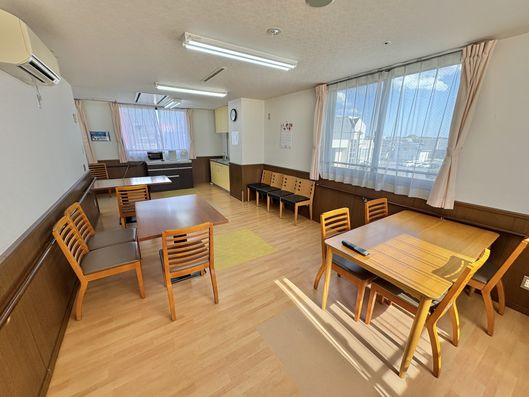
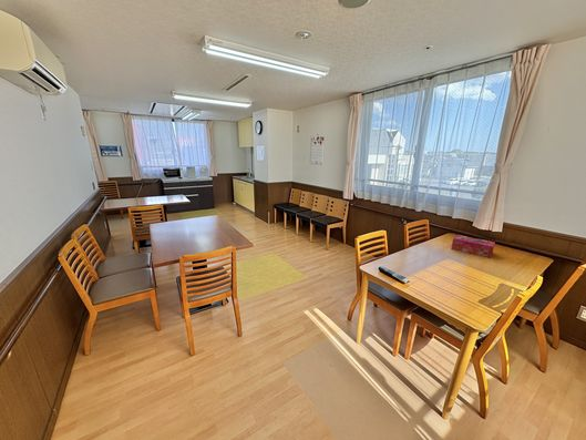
+ tissue box (472, 245)
